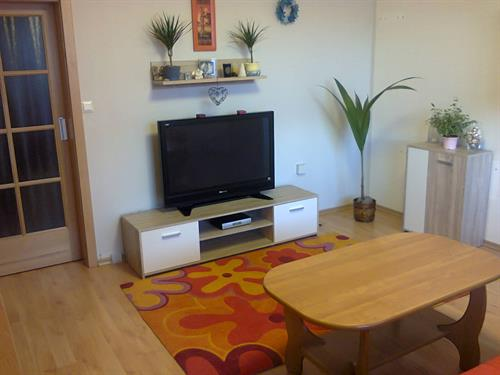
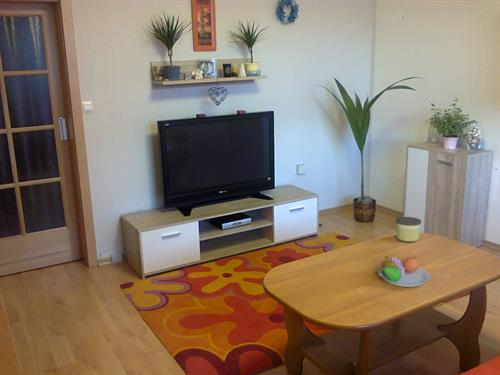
+ candle (408, 229)
+ fruit bowl (402, 269)
